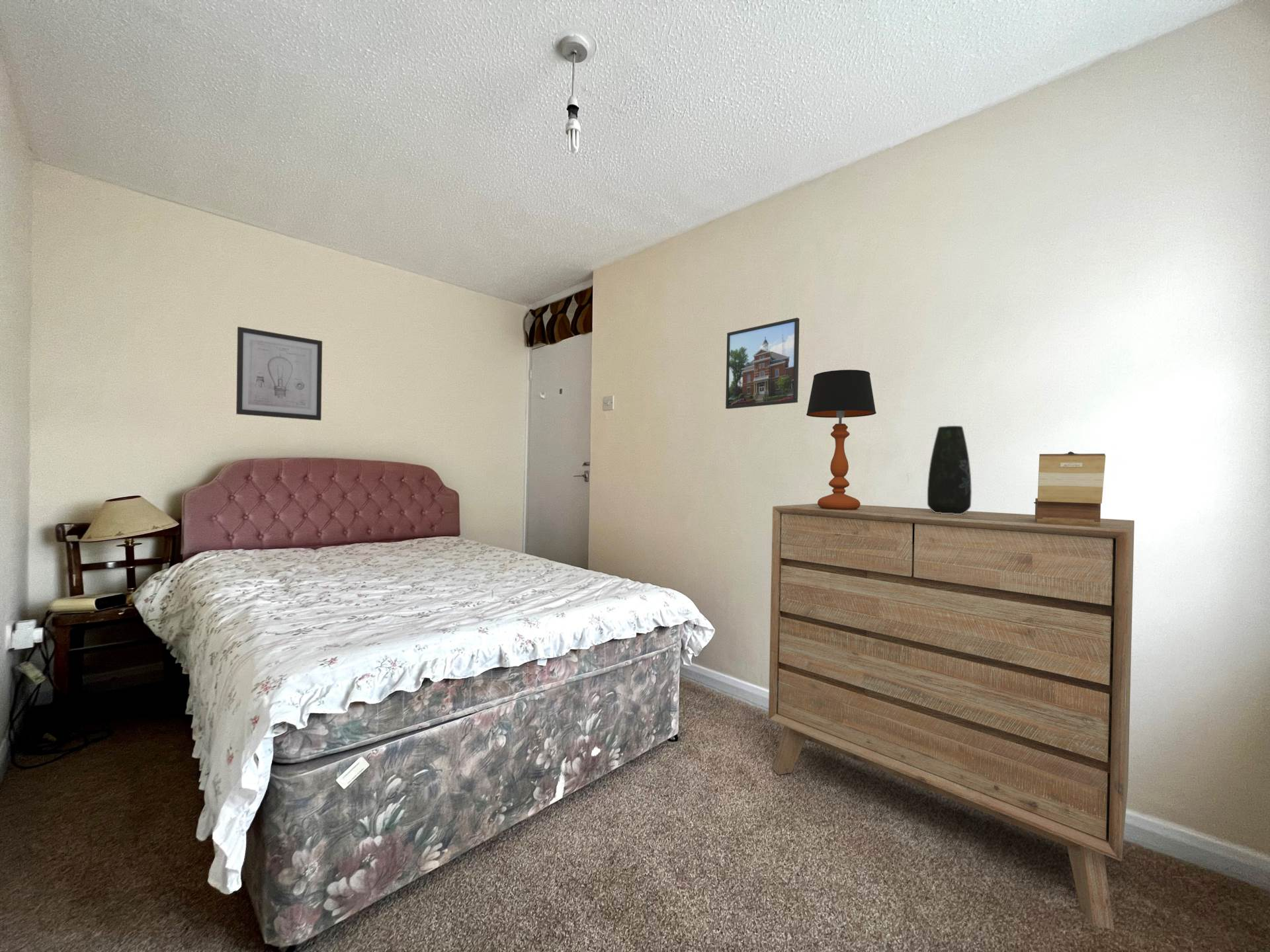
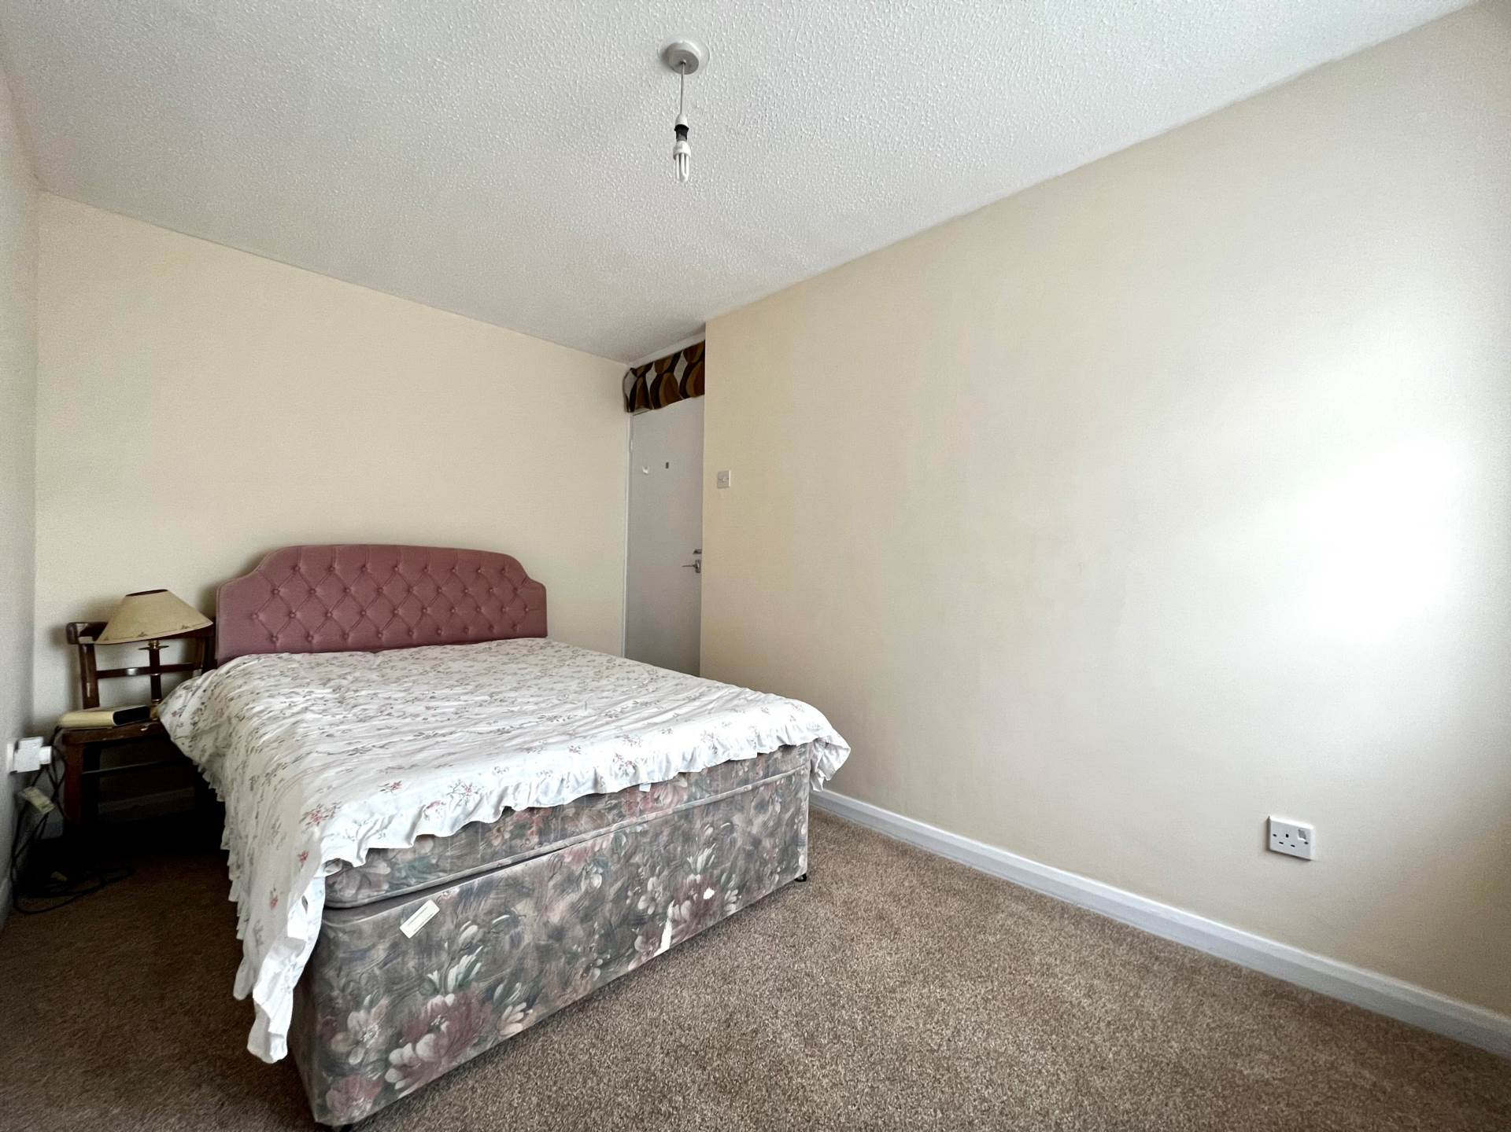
- wooden box (1067, 487)
- table lamp (839, 441)
- dresser (930, 658)
- vase (949, 469)
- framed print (760, 366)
- wall art (281, 376)
